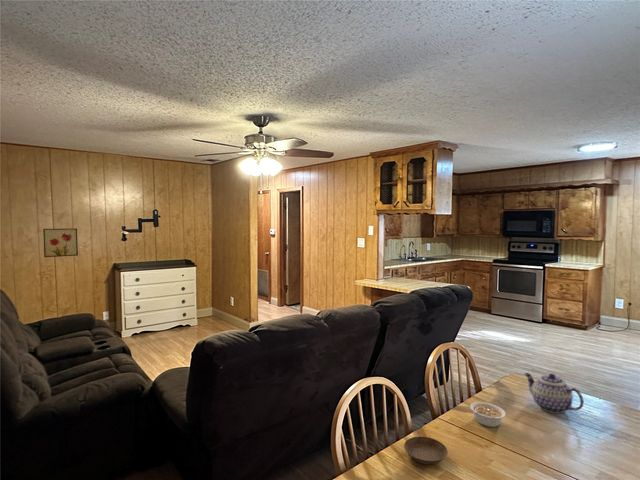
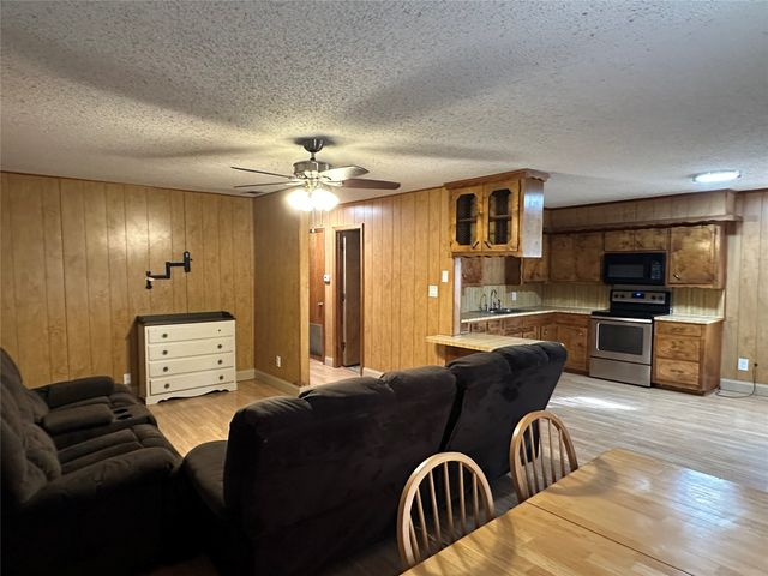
- saucer (425, 451)
- teapot (551, 390)
- legume (488, 414)
- wall art (60, 242)
